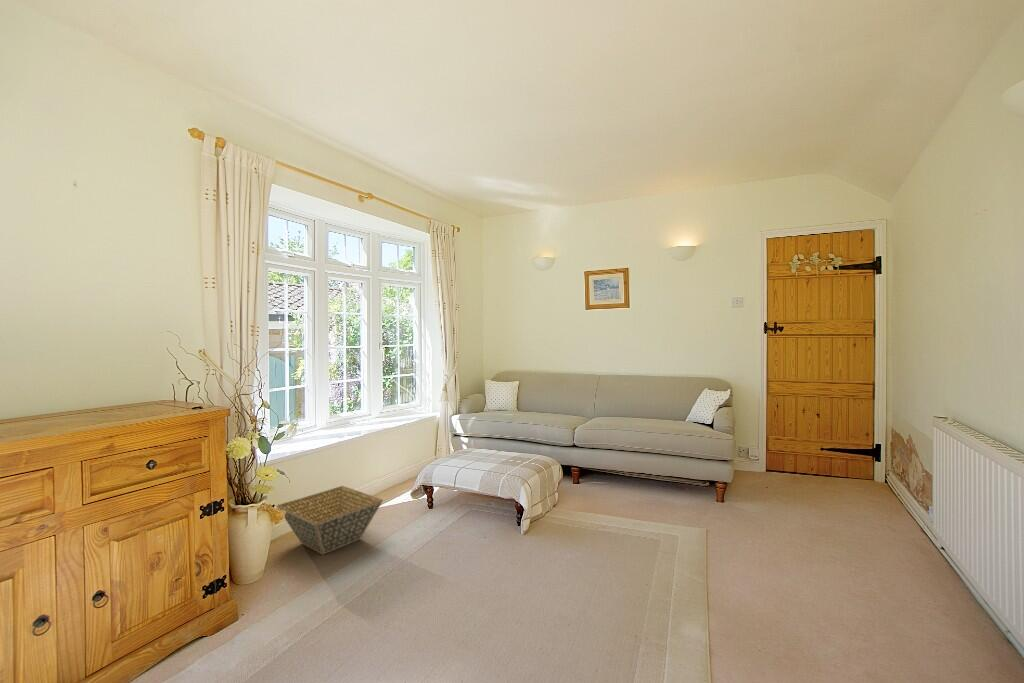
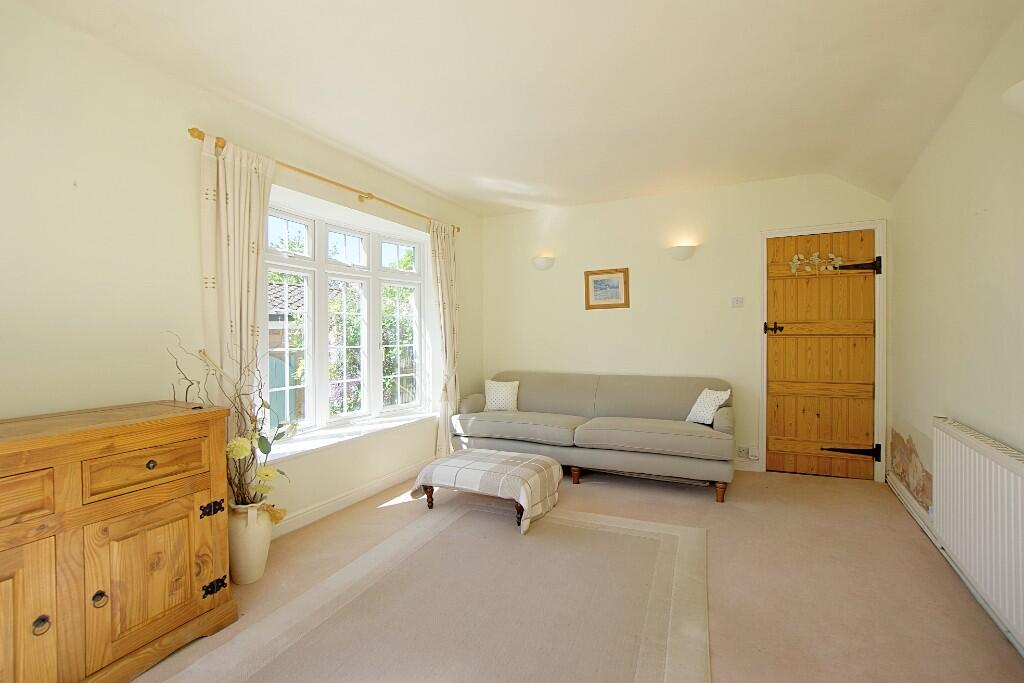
- basket (330, 521)
